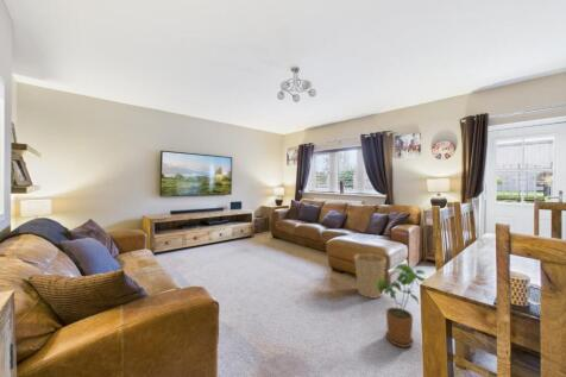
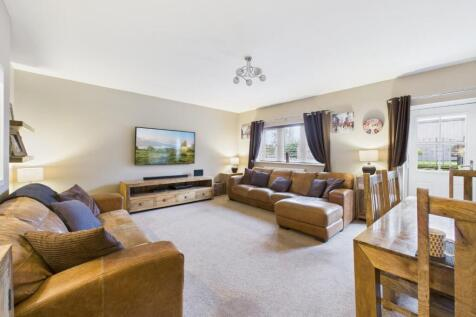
- basket (370, 271)
- house plant (396, 302)
